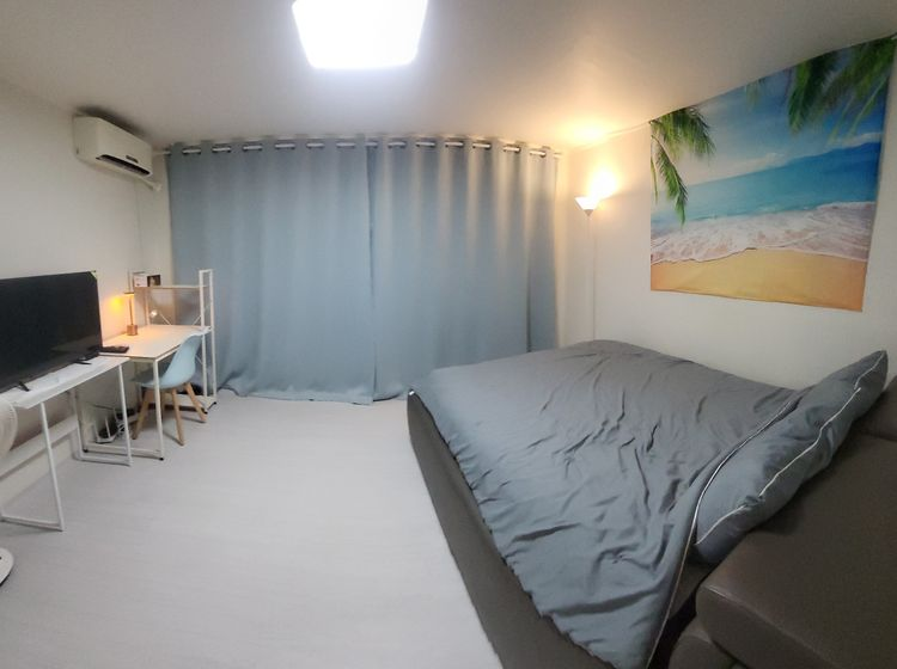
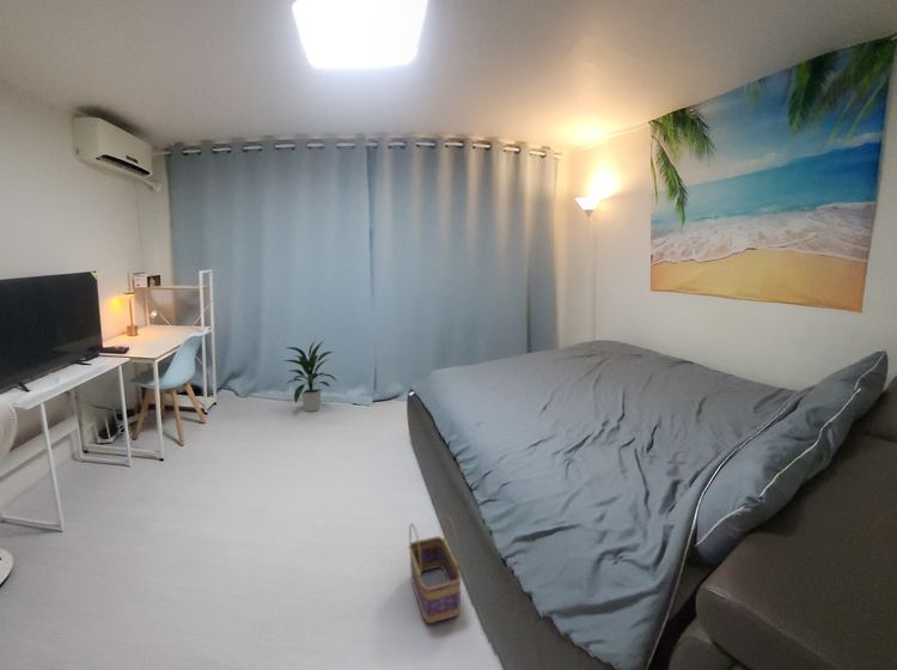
+ indoor plant (307, 374)
+ basket (433, 559)
